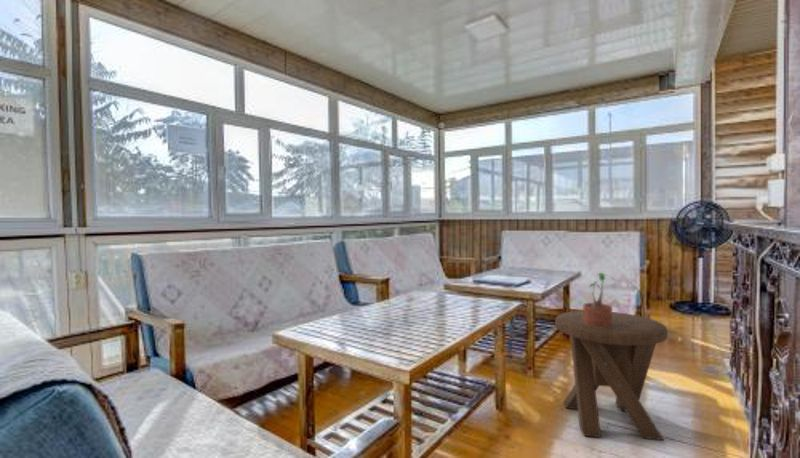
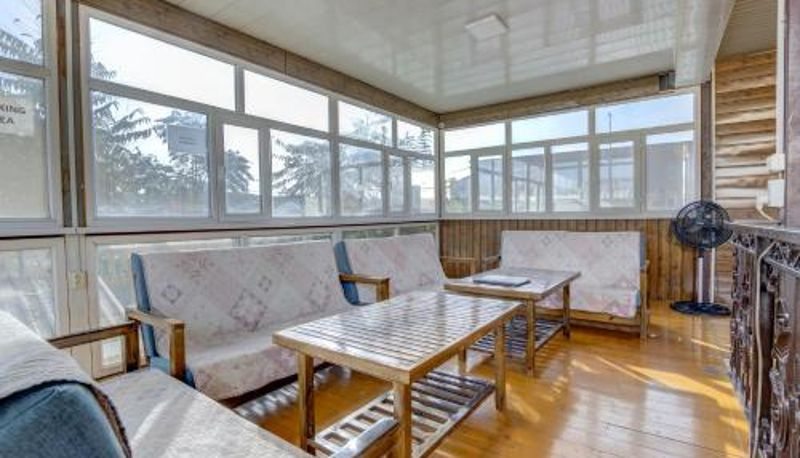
- music stool (608, 370)
- potted plant (600, 298)
